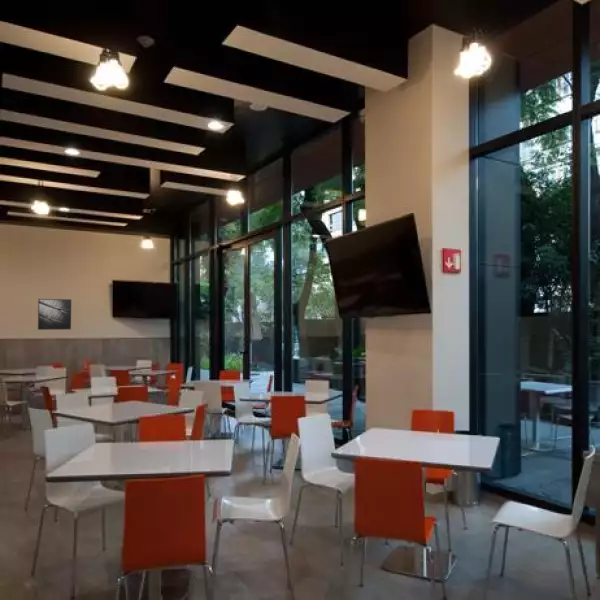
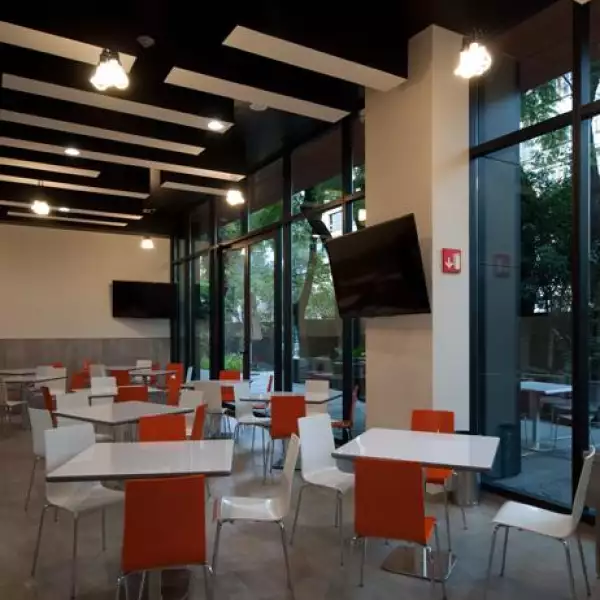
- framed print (54, 314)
